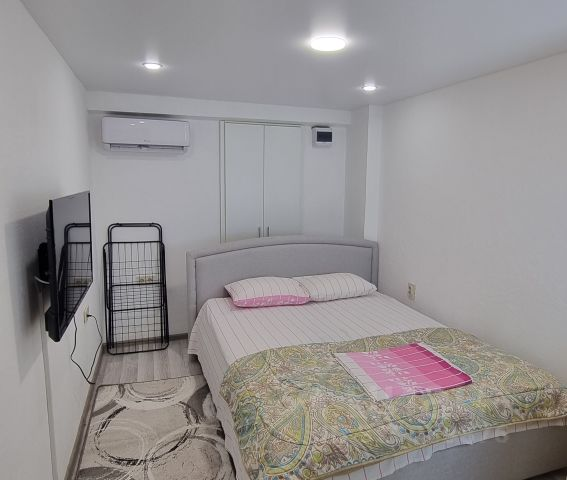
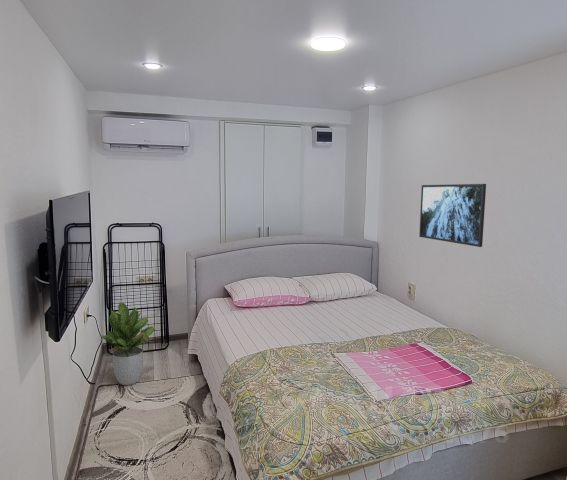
+ potted plant (129, 342)
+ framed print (449, 213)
